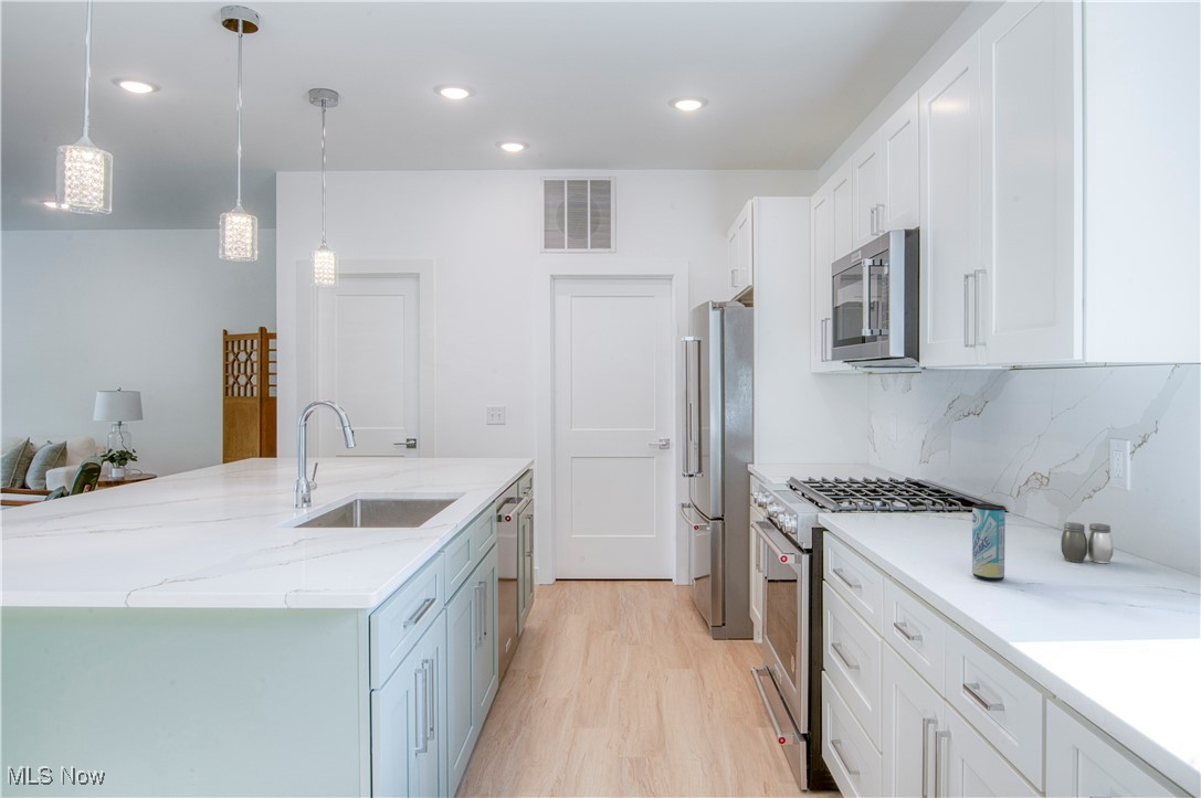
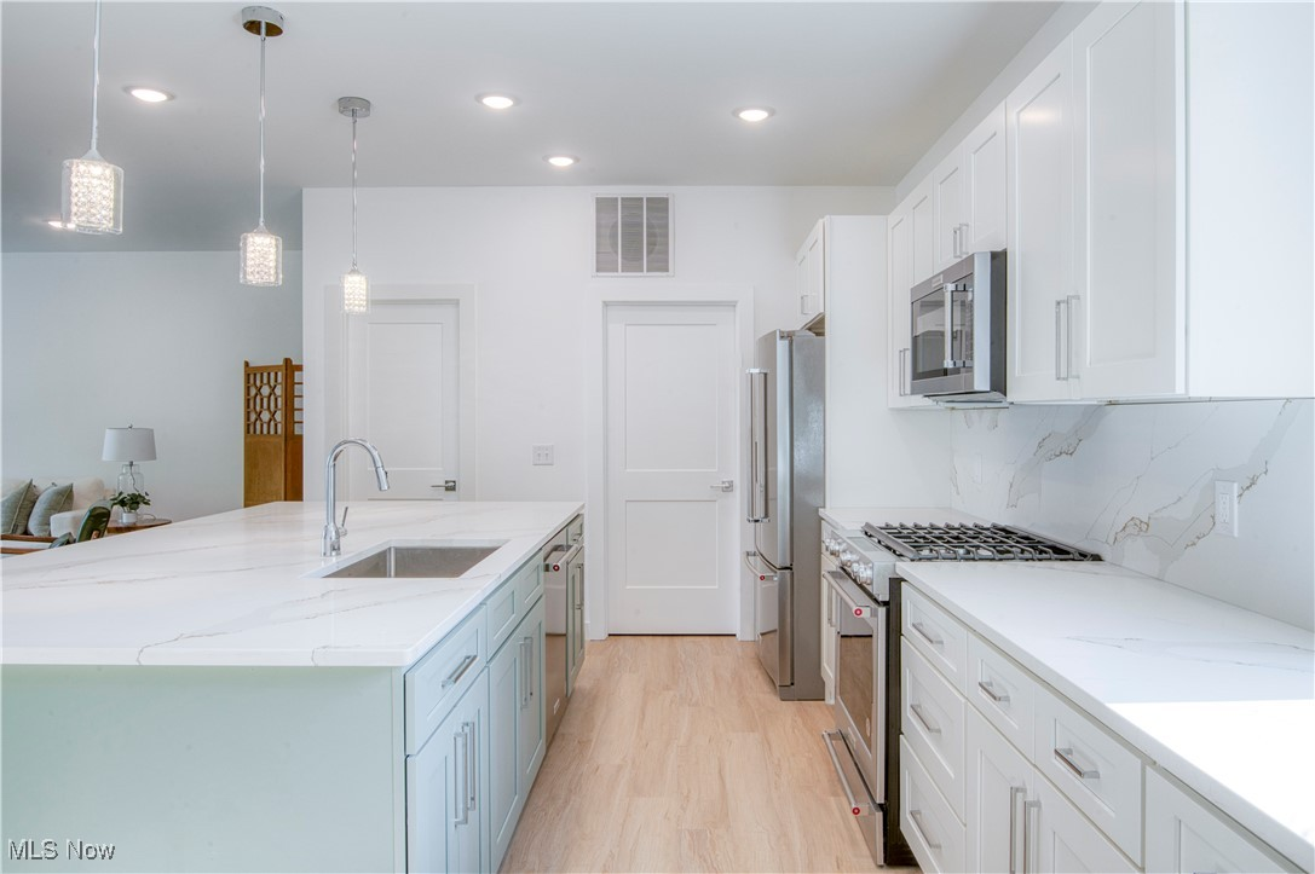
- beverage can (988, 541)
- salt and pepper shaker (1086, 541)
